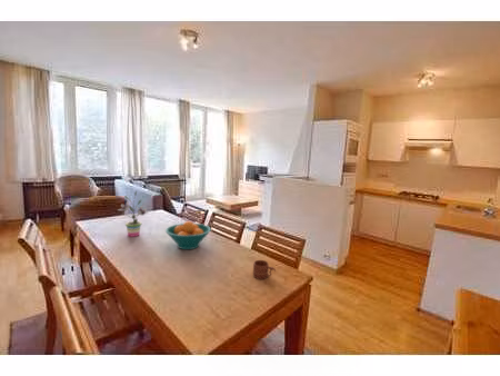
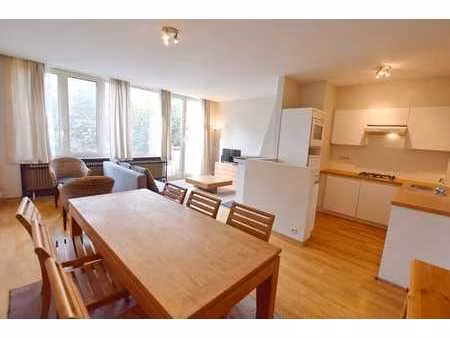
- mug (263, 270)
- fruit bowl (188, 234)
- potted plant (133, 214)
